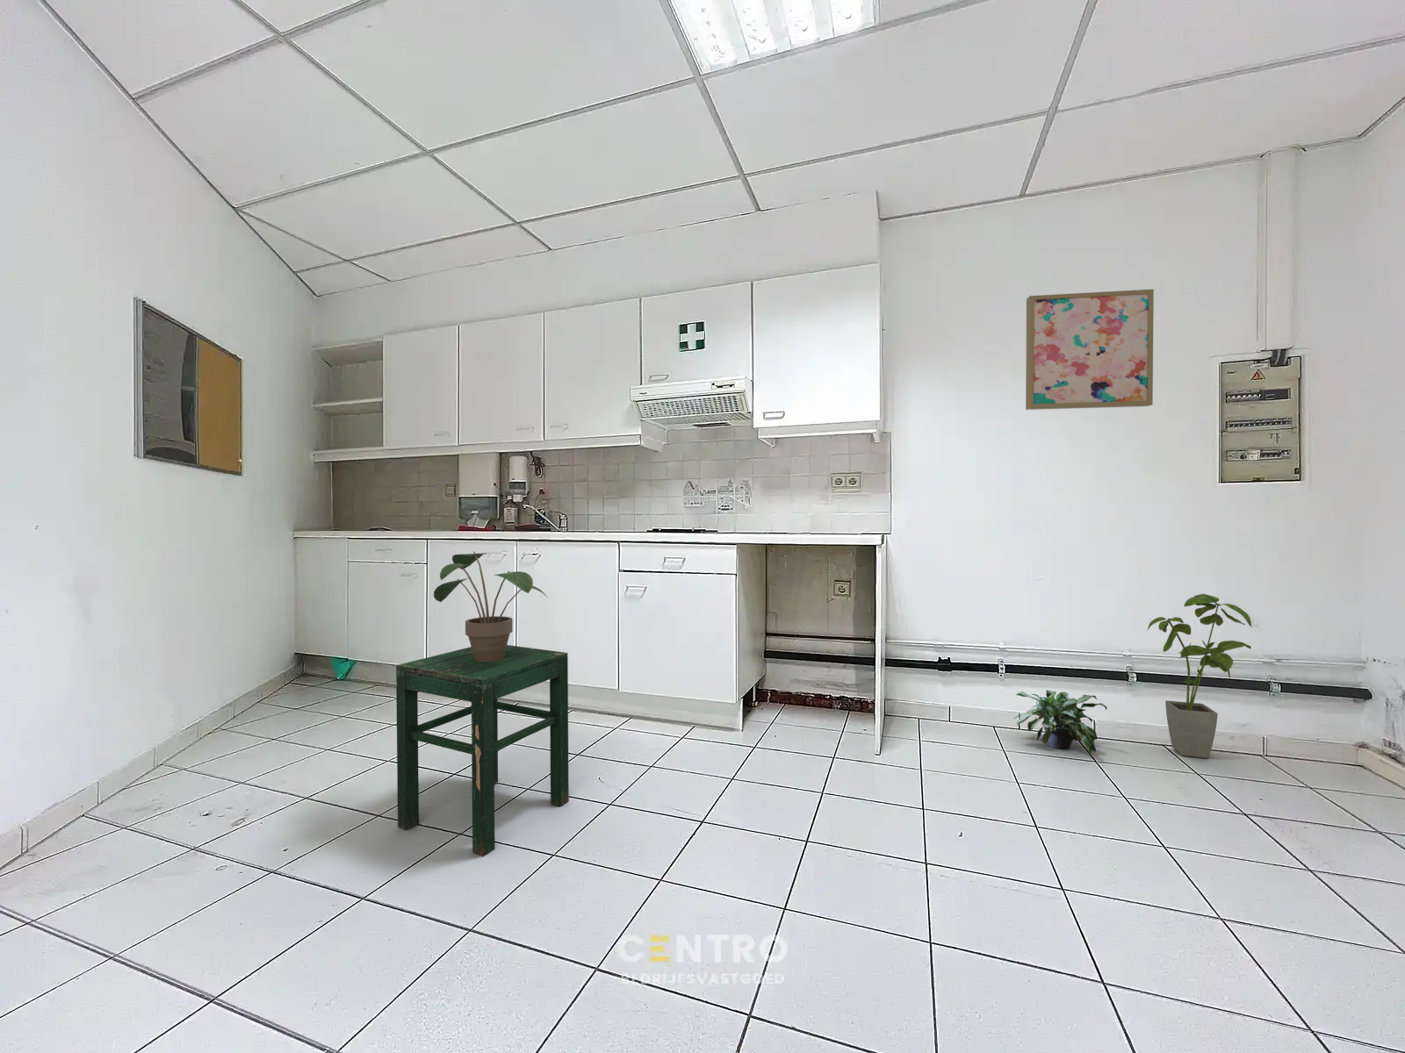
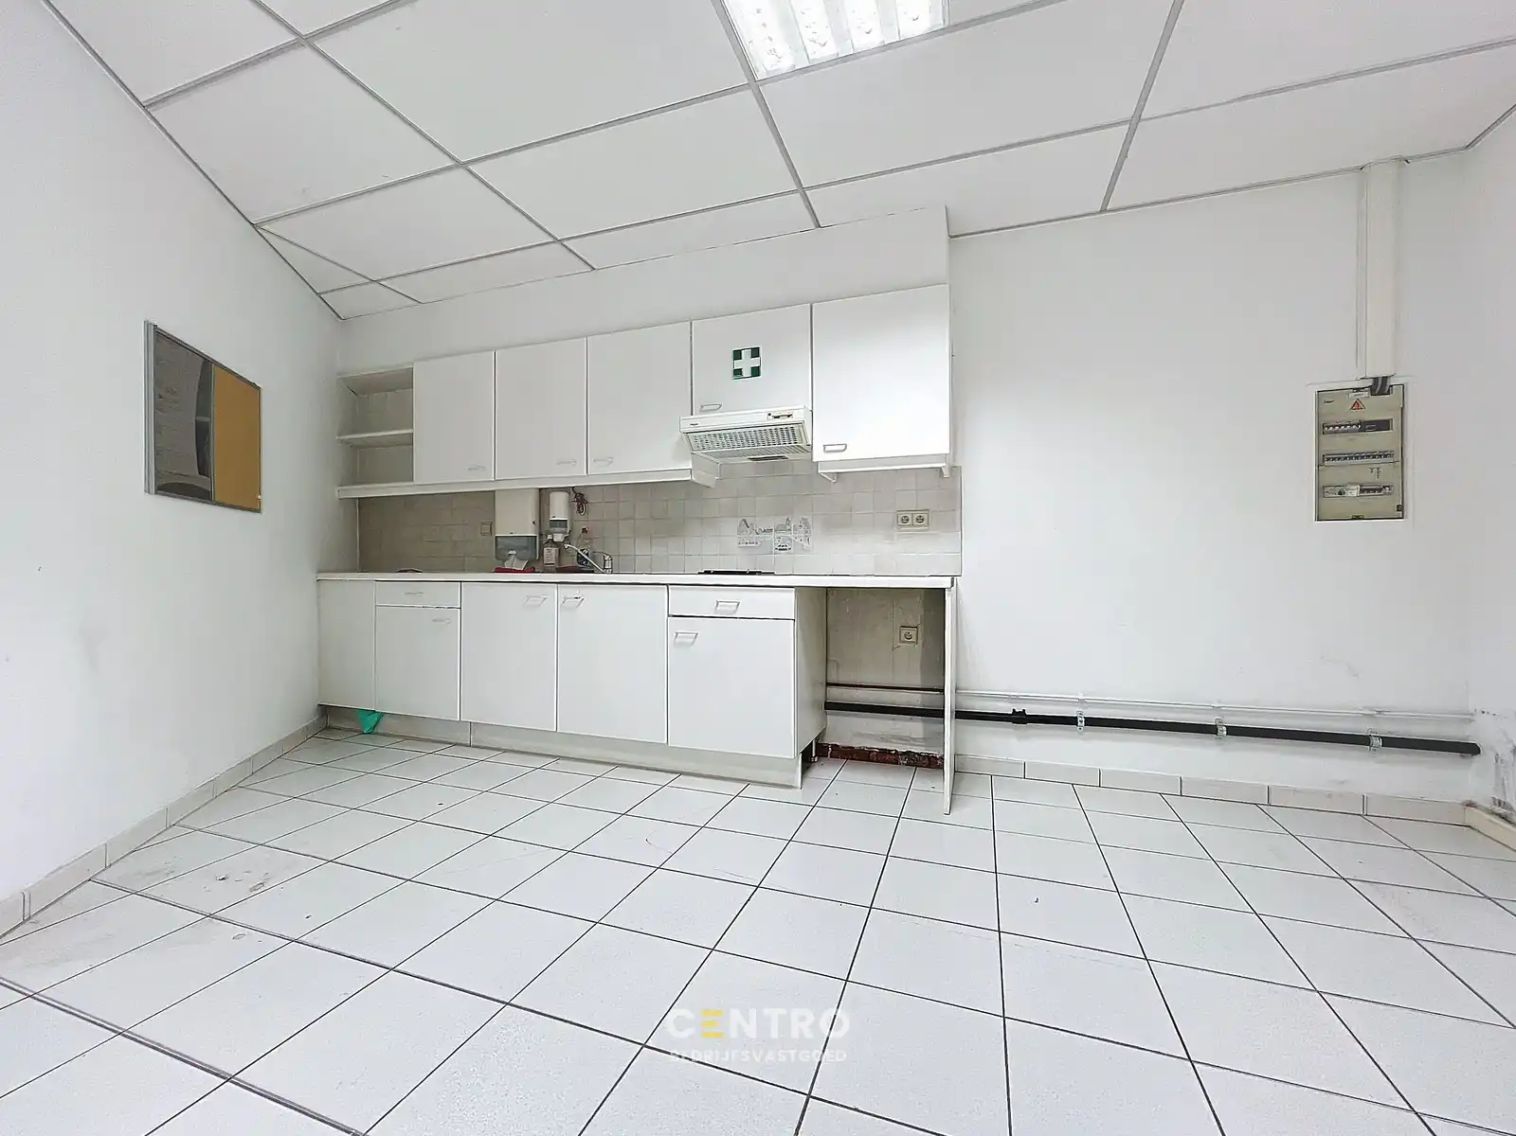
- potted plant (1058, 716)
- stool (486, 737)
- wall art (1087, 351)
- house plant (1203, 675)
- potted plant (488, 605)
